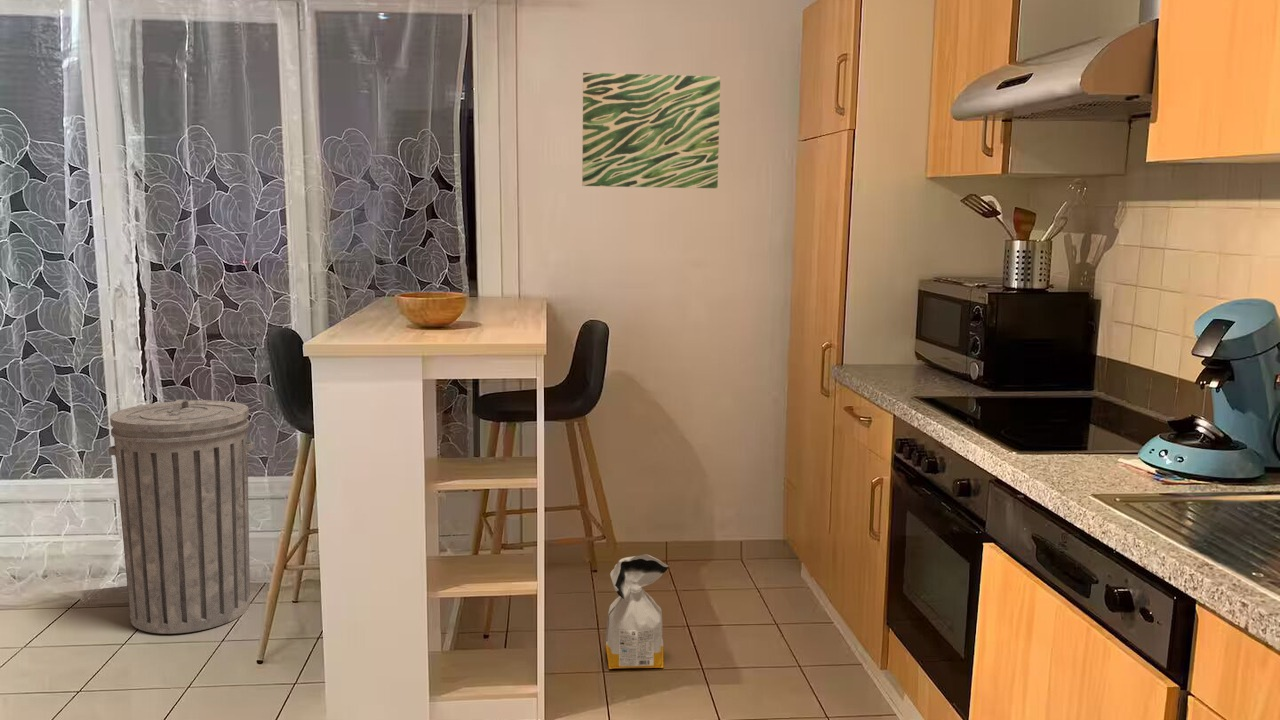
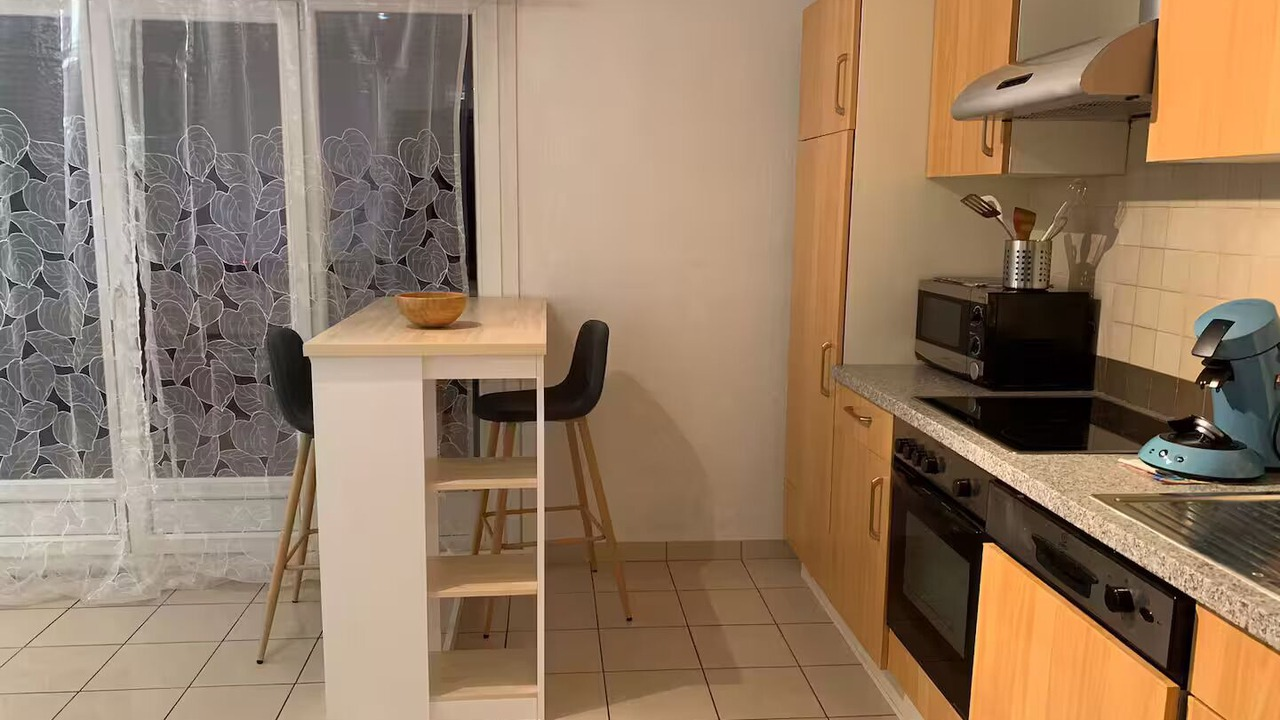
- bag (636, 605)
- wall art (651, 131)
- trash can (185, 507)
